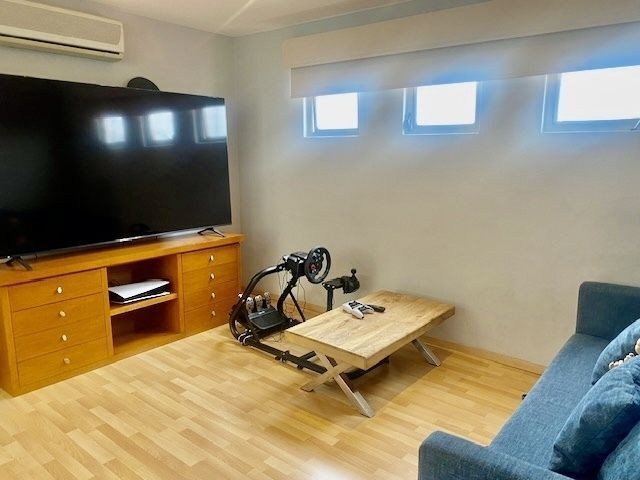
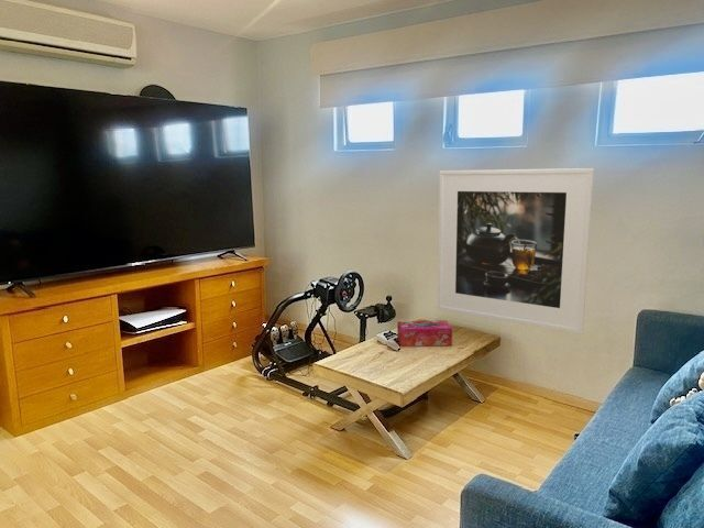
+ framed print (506, 246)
+ tissue box (424, 332)
